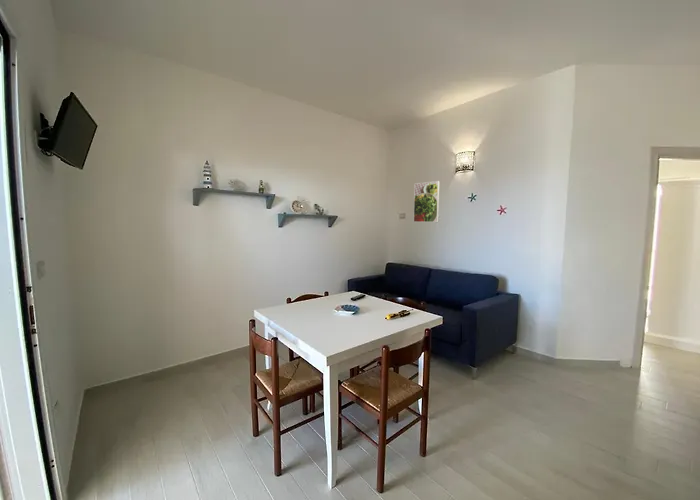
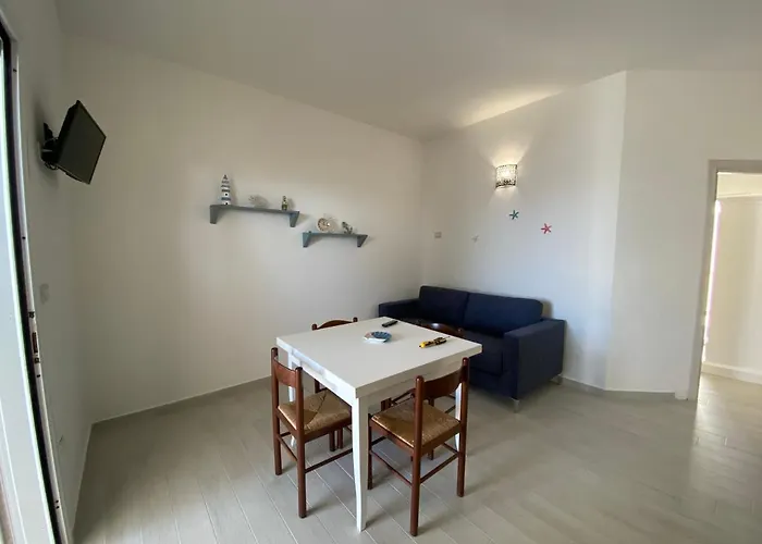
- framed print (425, 202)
